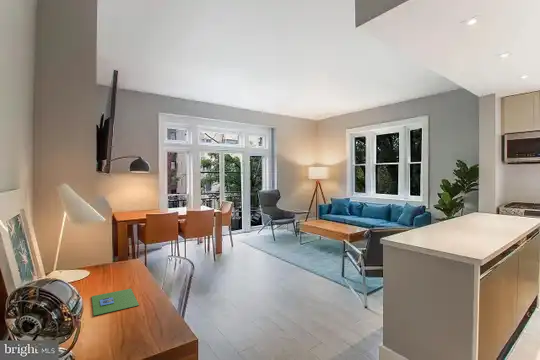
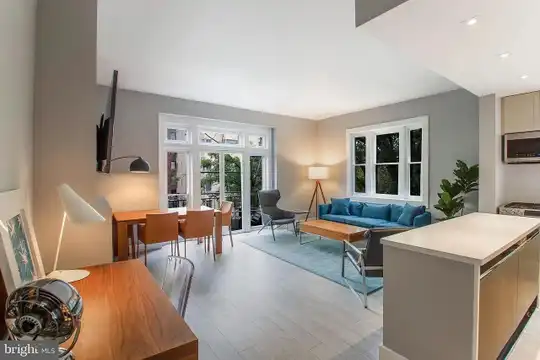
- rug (114, 297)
